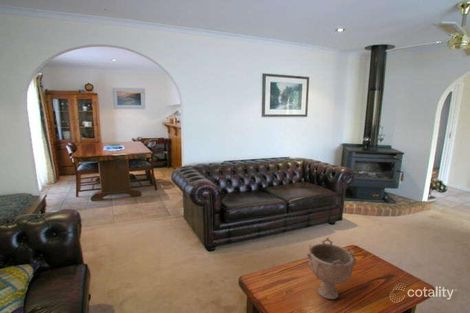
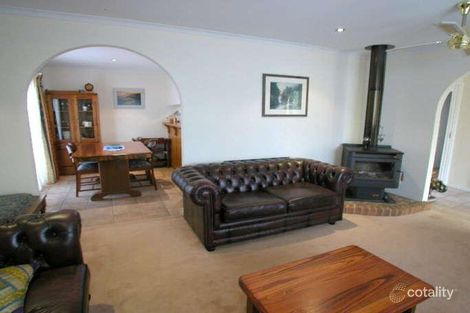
- decorative bowl (330, 270)
